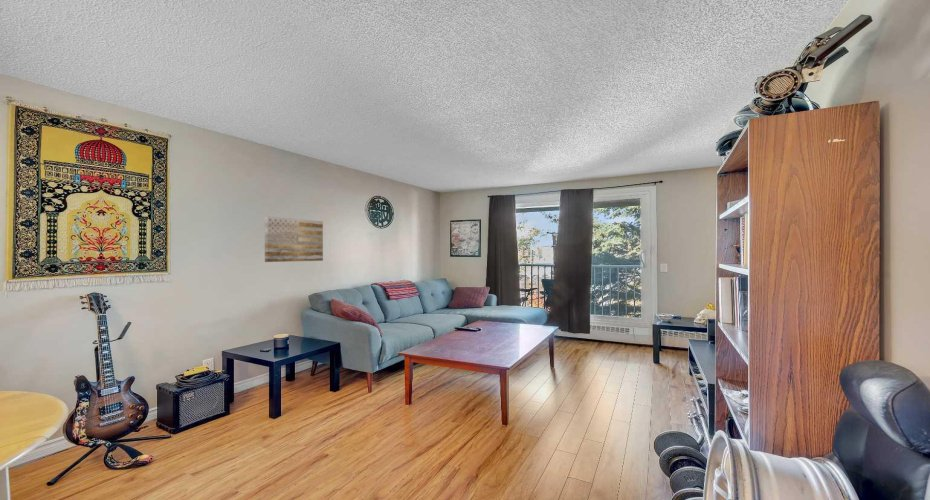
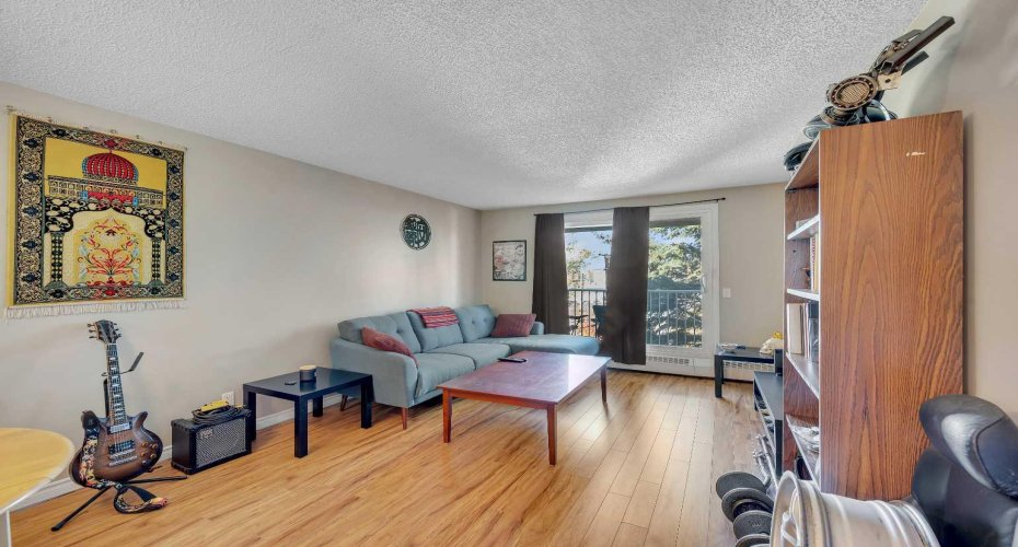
- wall art (295, 240)
